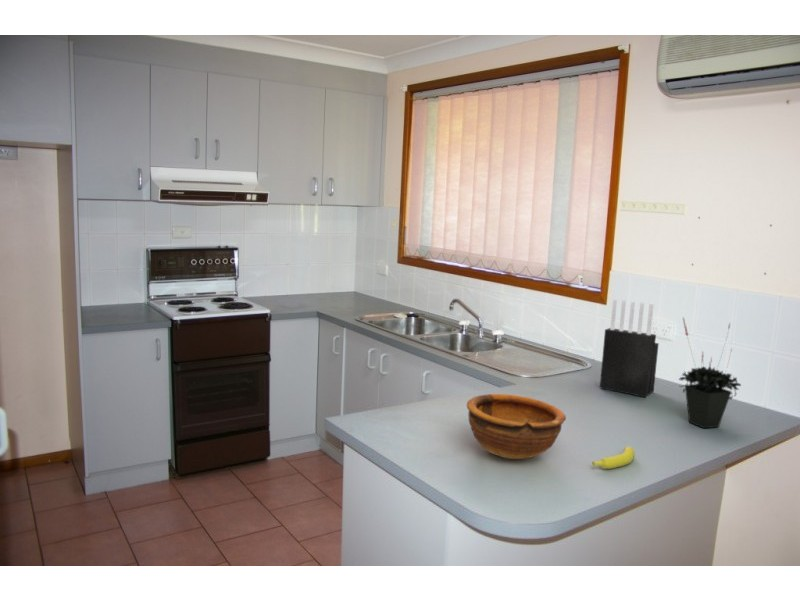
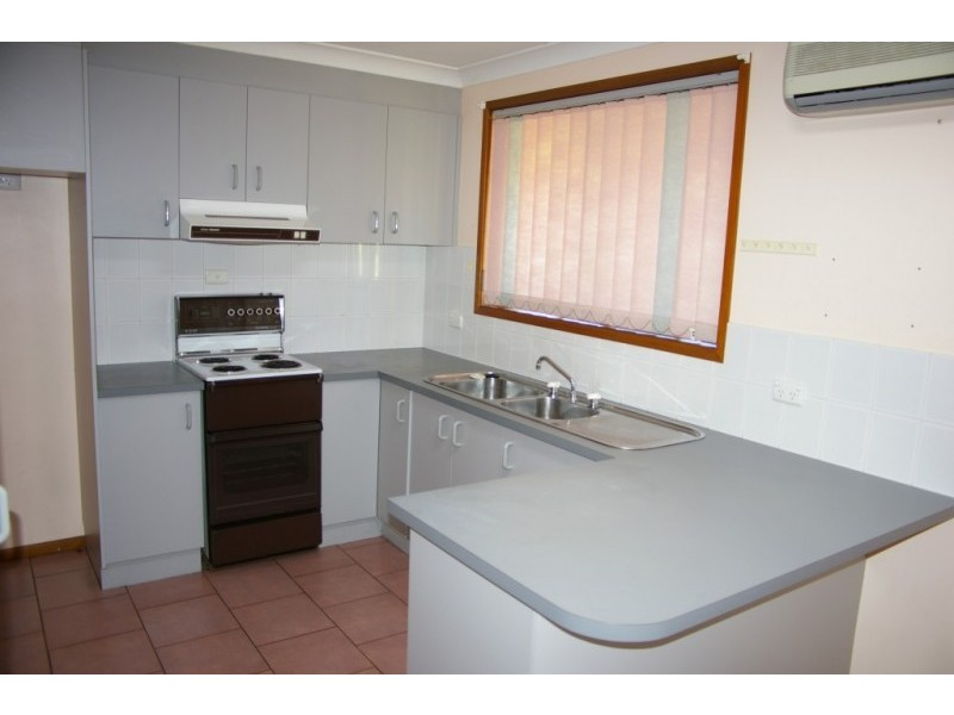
- bowl (514, 430)
- potted plant (708, 372)
- knife block (631, 345)
- banana (617, 458)
